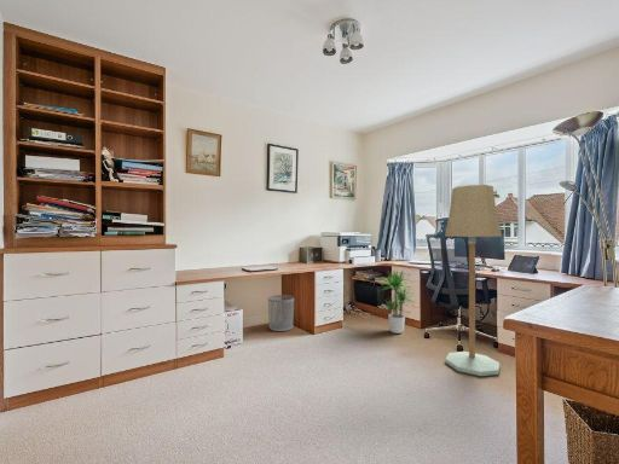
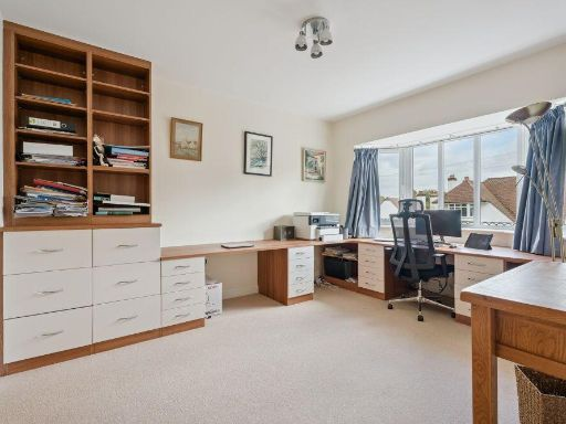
- potted plant (398, 300)
- waste bin (280, 312)
- floor lamp (472, 276)
